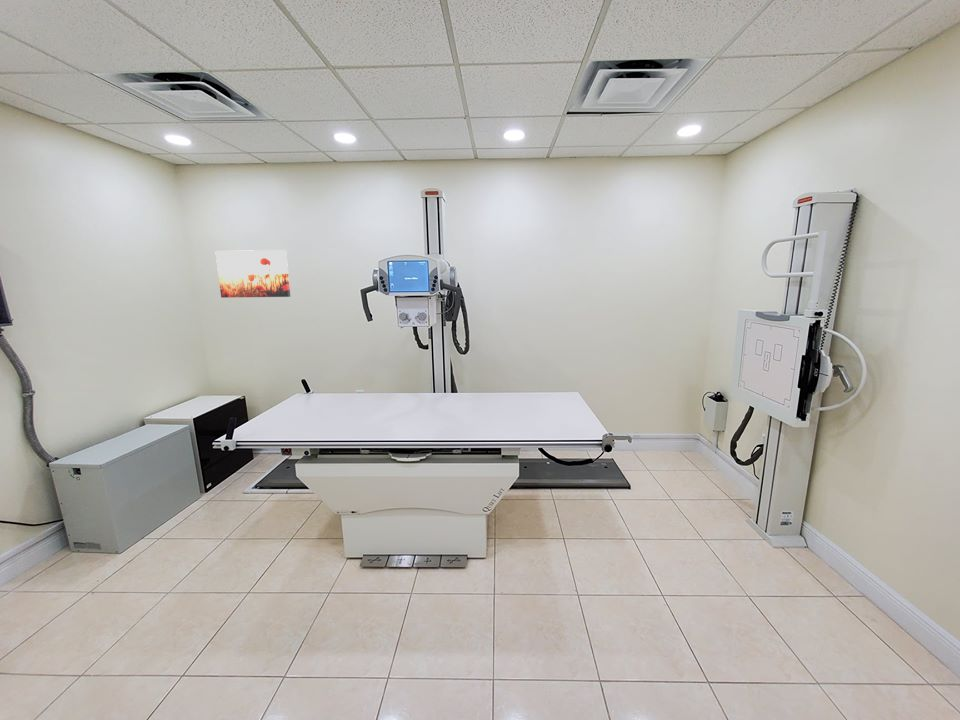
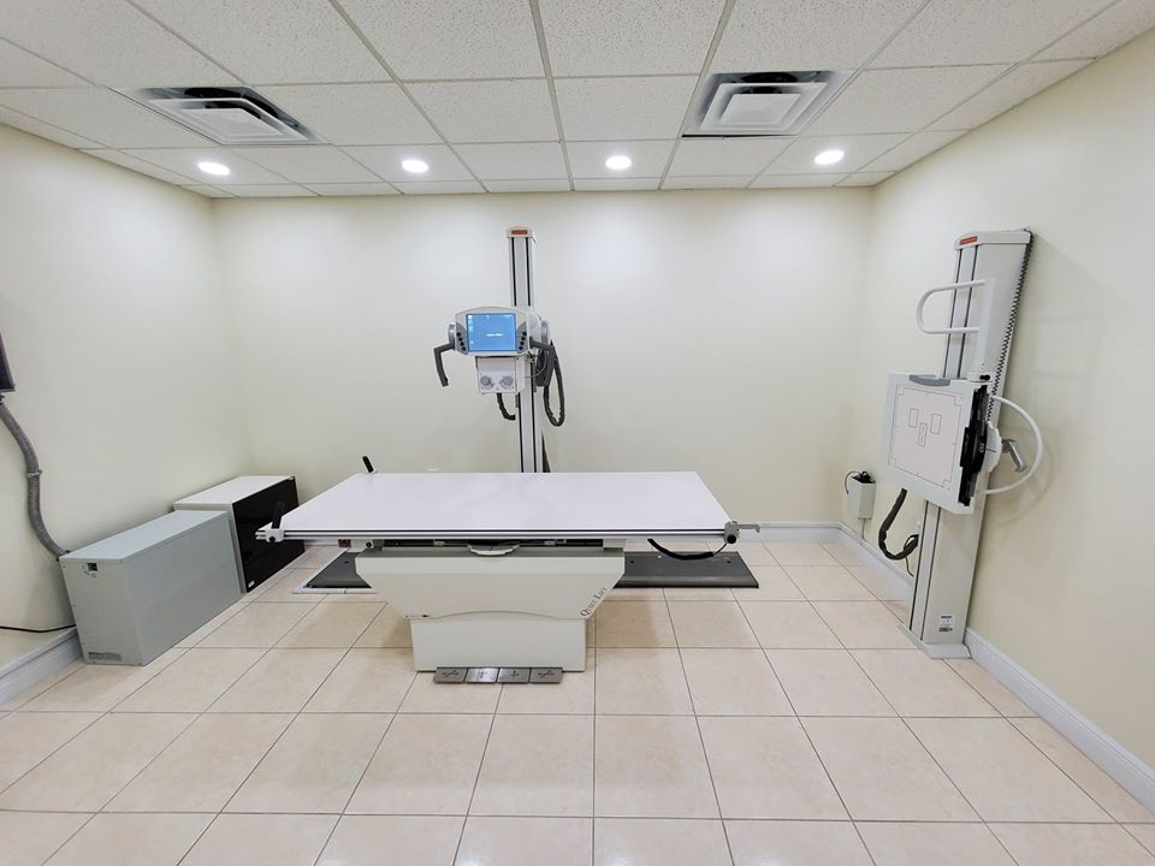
- wall art (253, 274)
